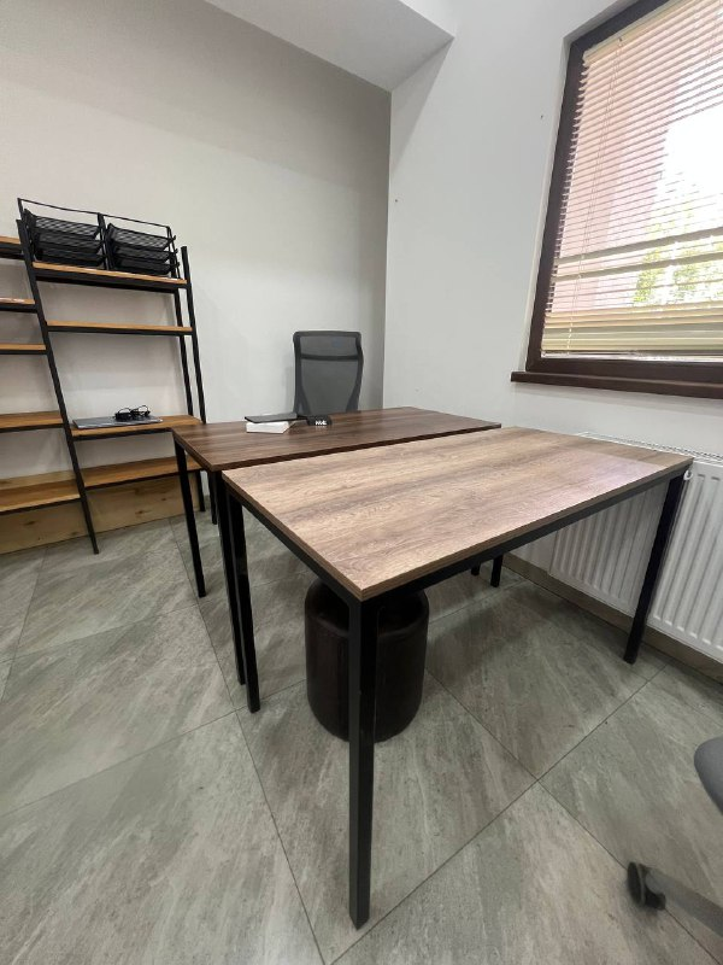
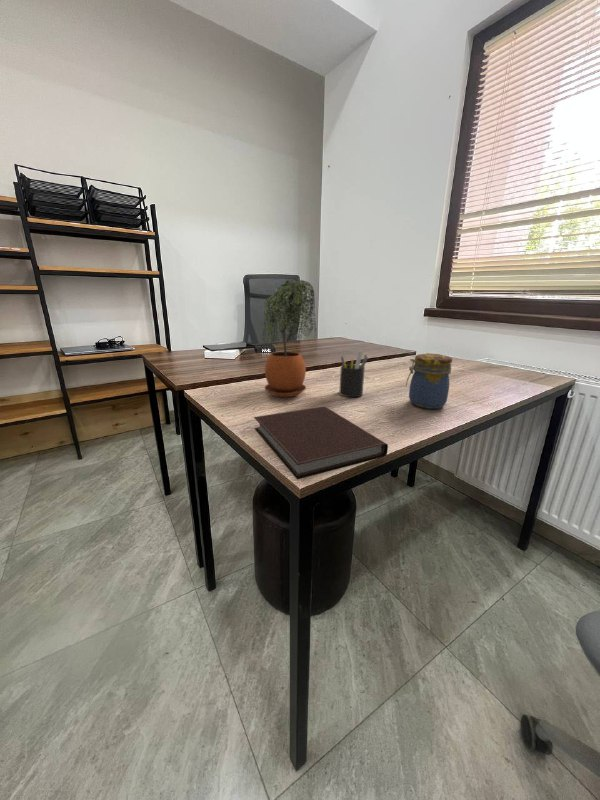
+ jar (428, 379)
+ pen holder (352, 371)
+ notebook (314, 435)
+ potted plant (287, 339)
